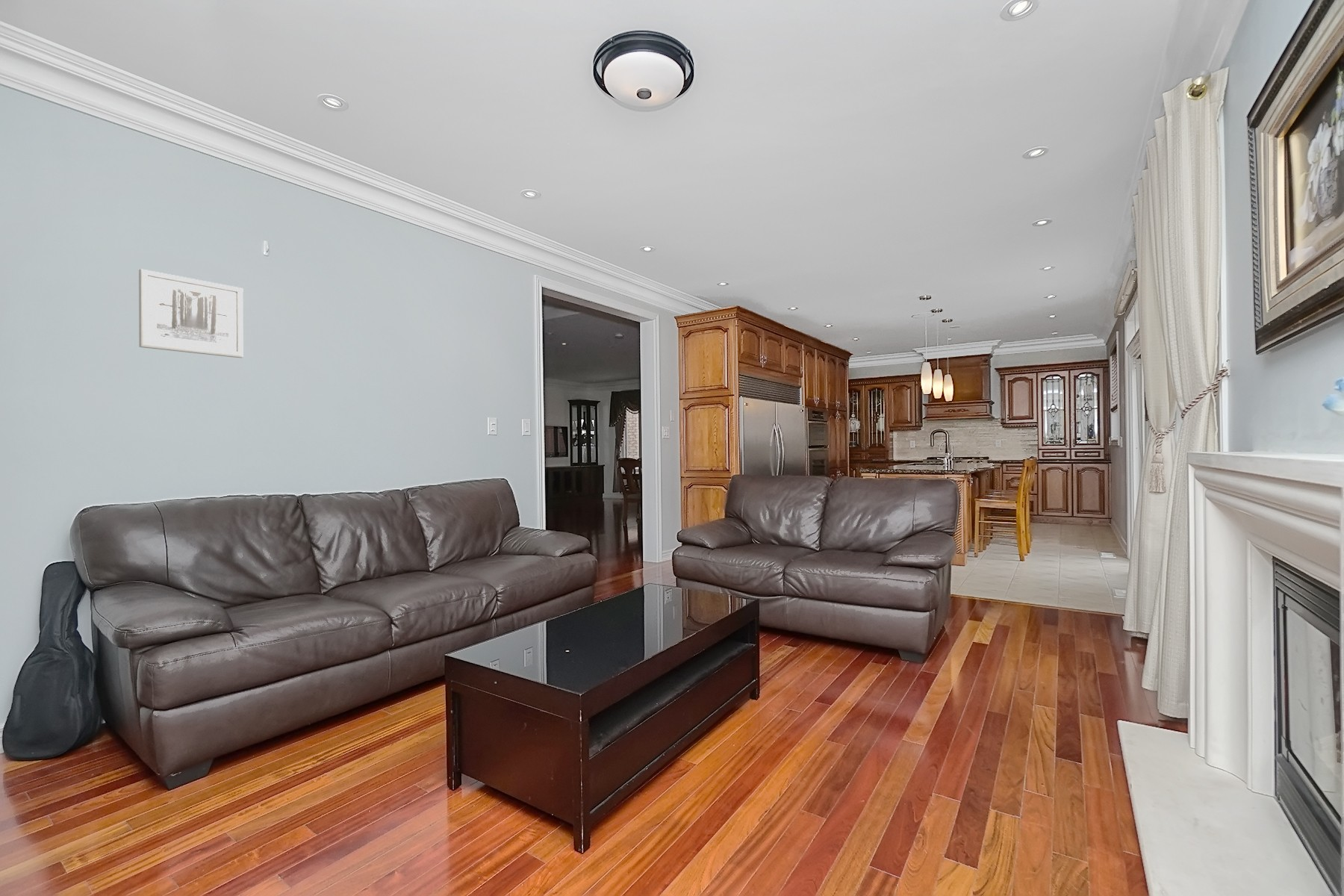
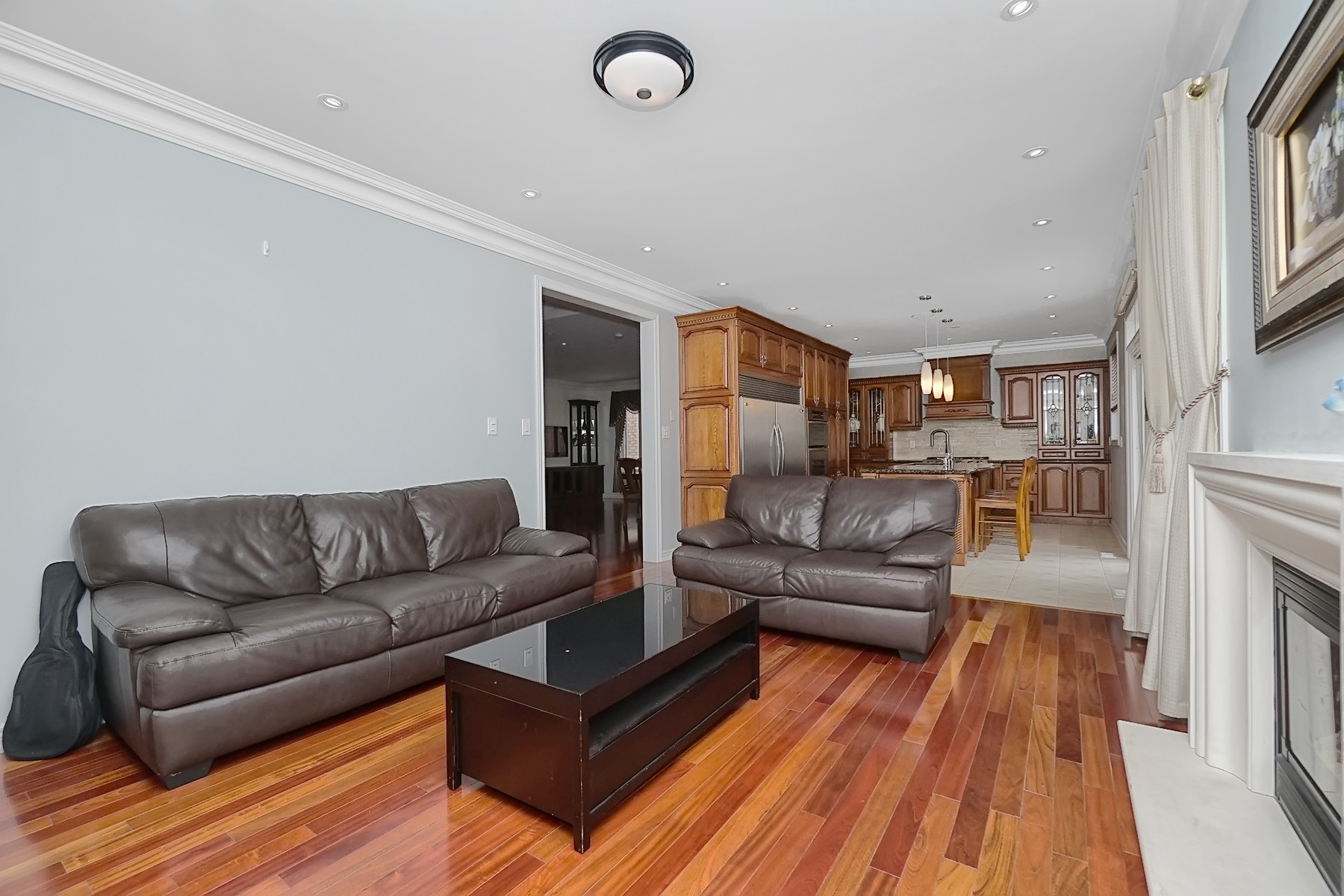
- wall art (193, 316)
